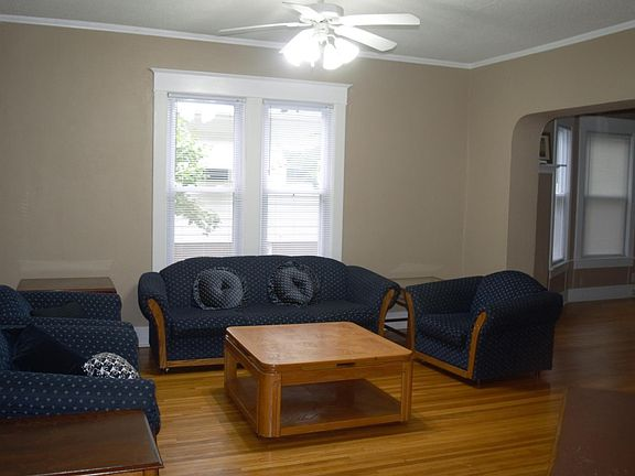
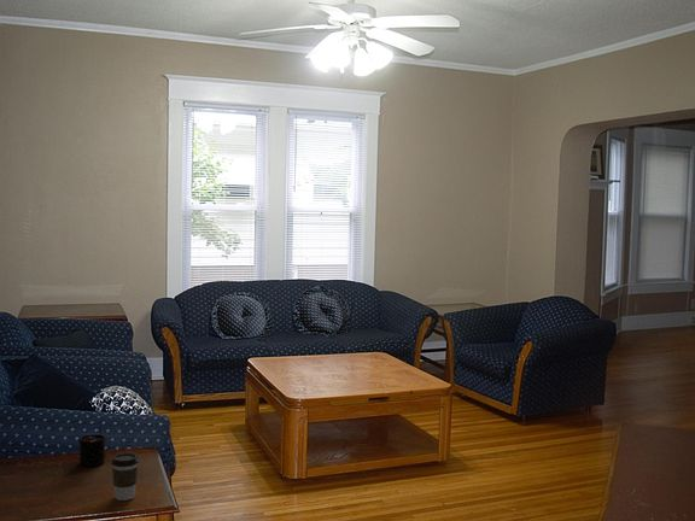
+ candle (92, 444)
+ coffee cup (124, 476)
